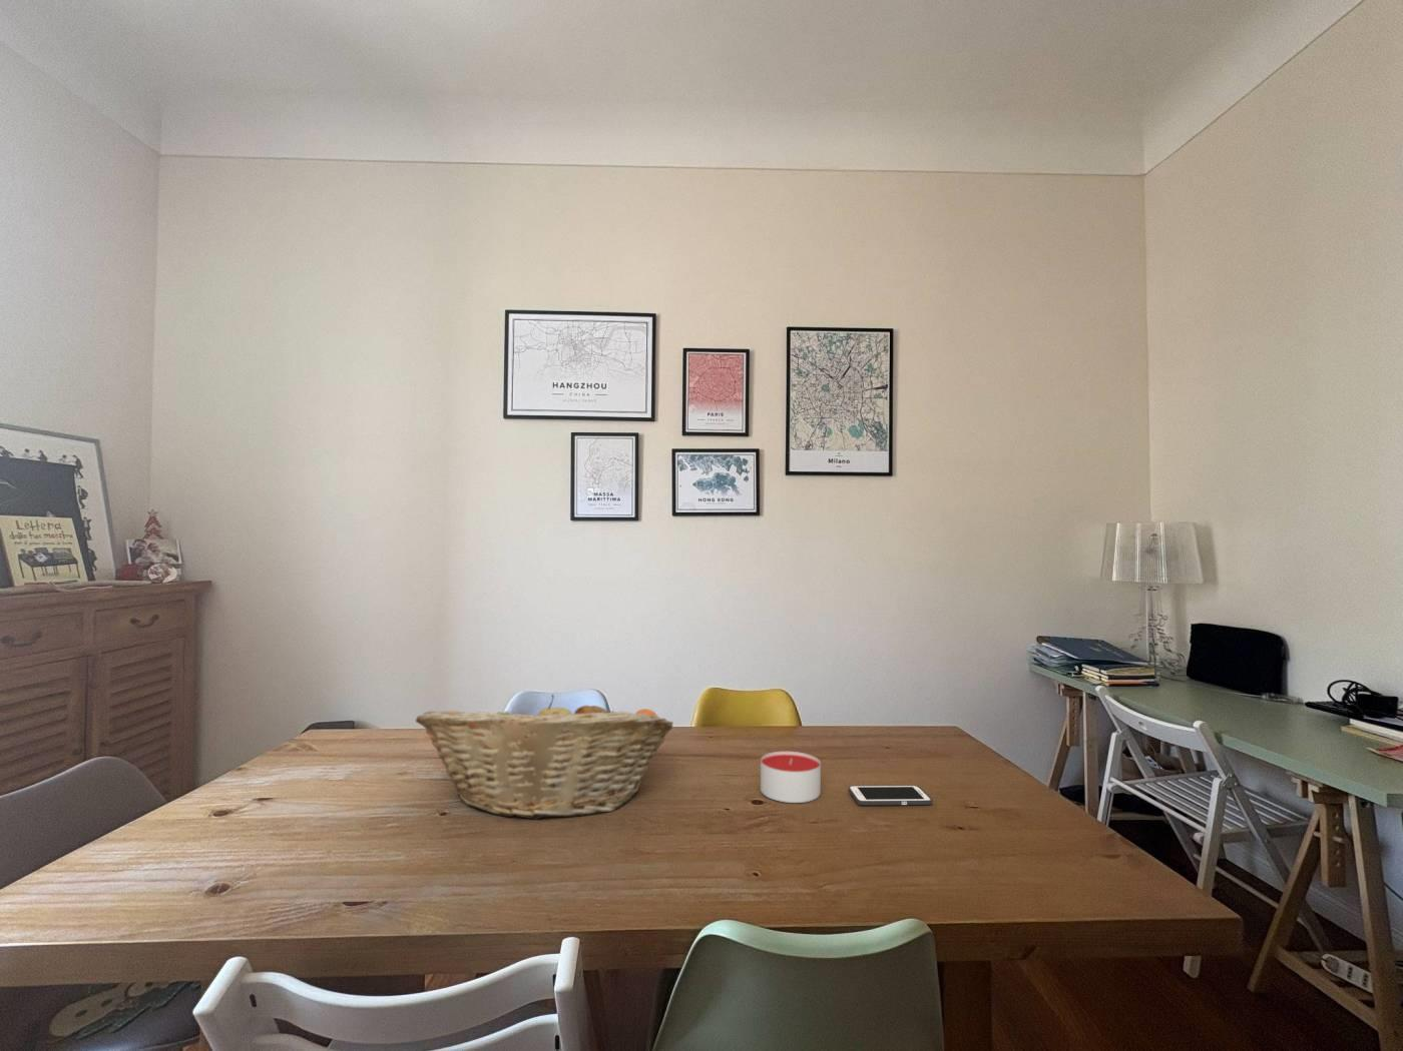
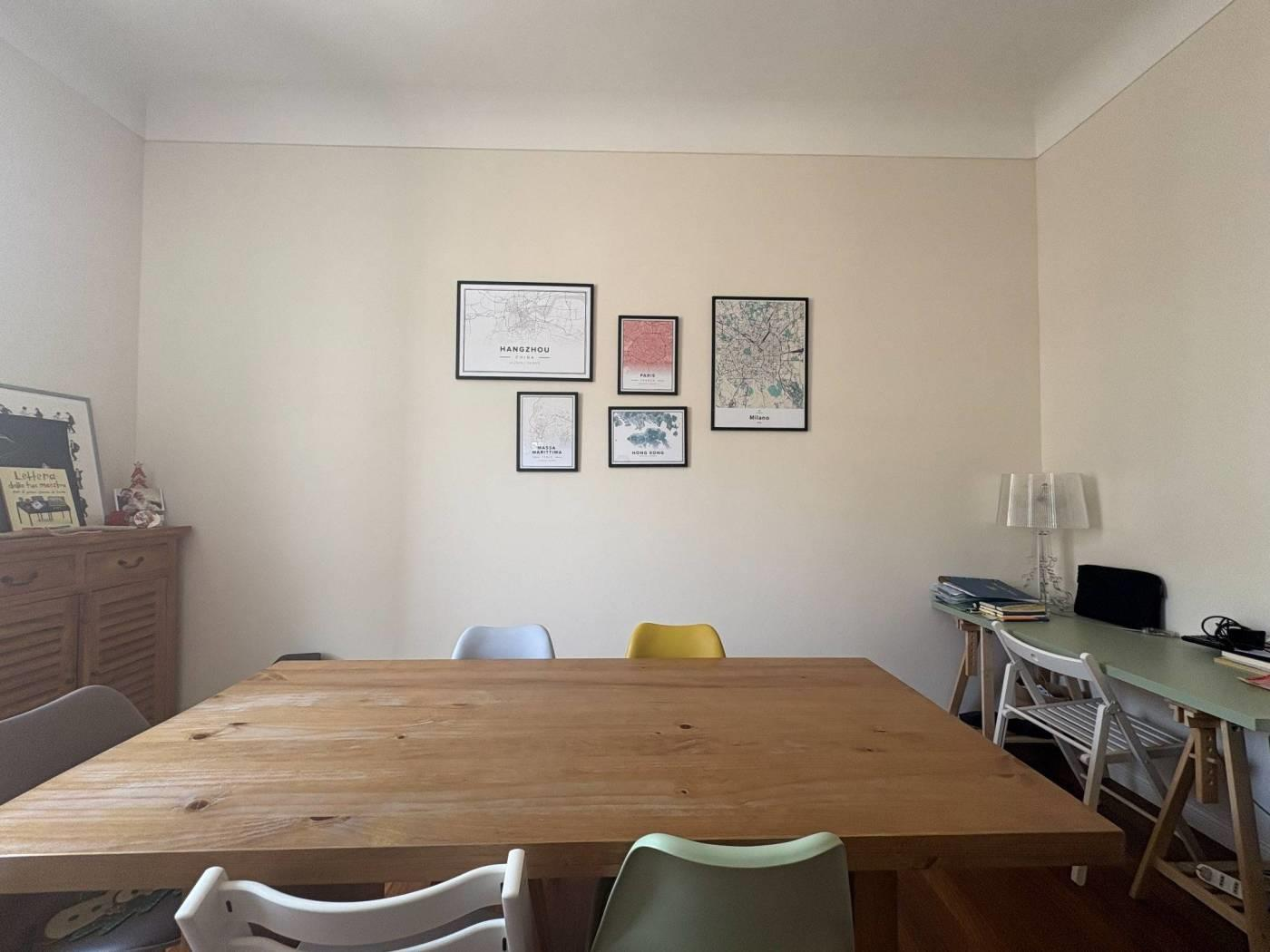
- candle (790, 775)
- fruit basket (547, 742)
- cell phone (889, 795)
